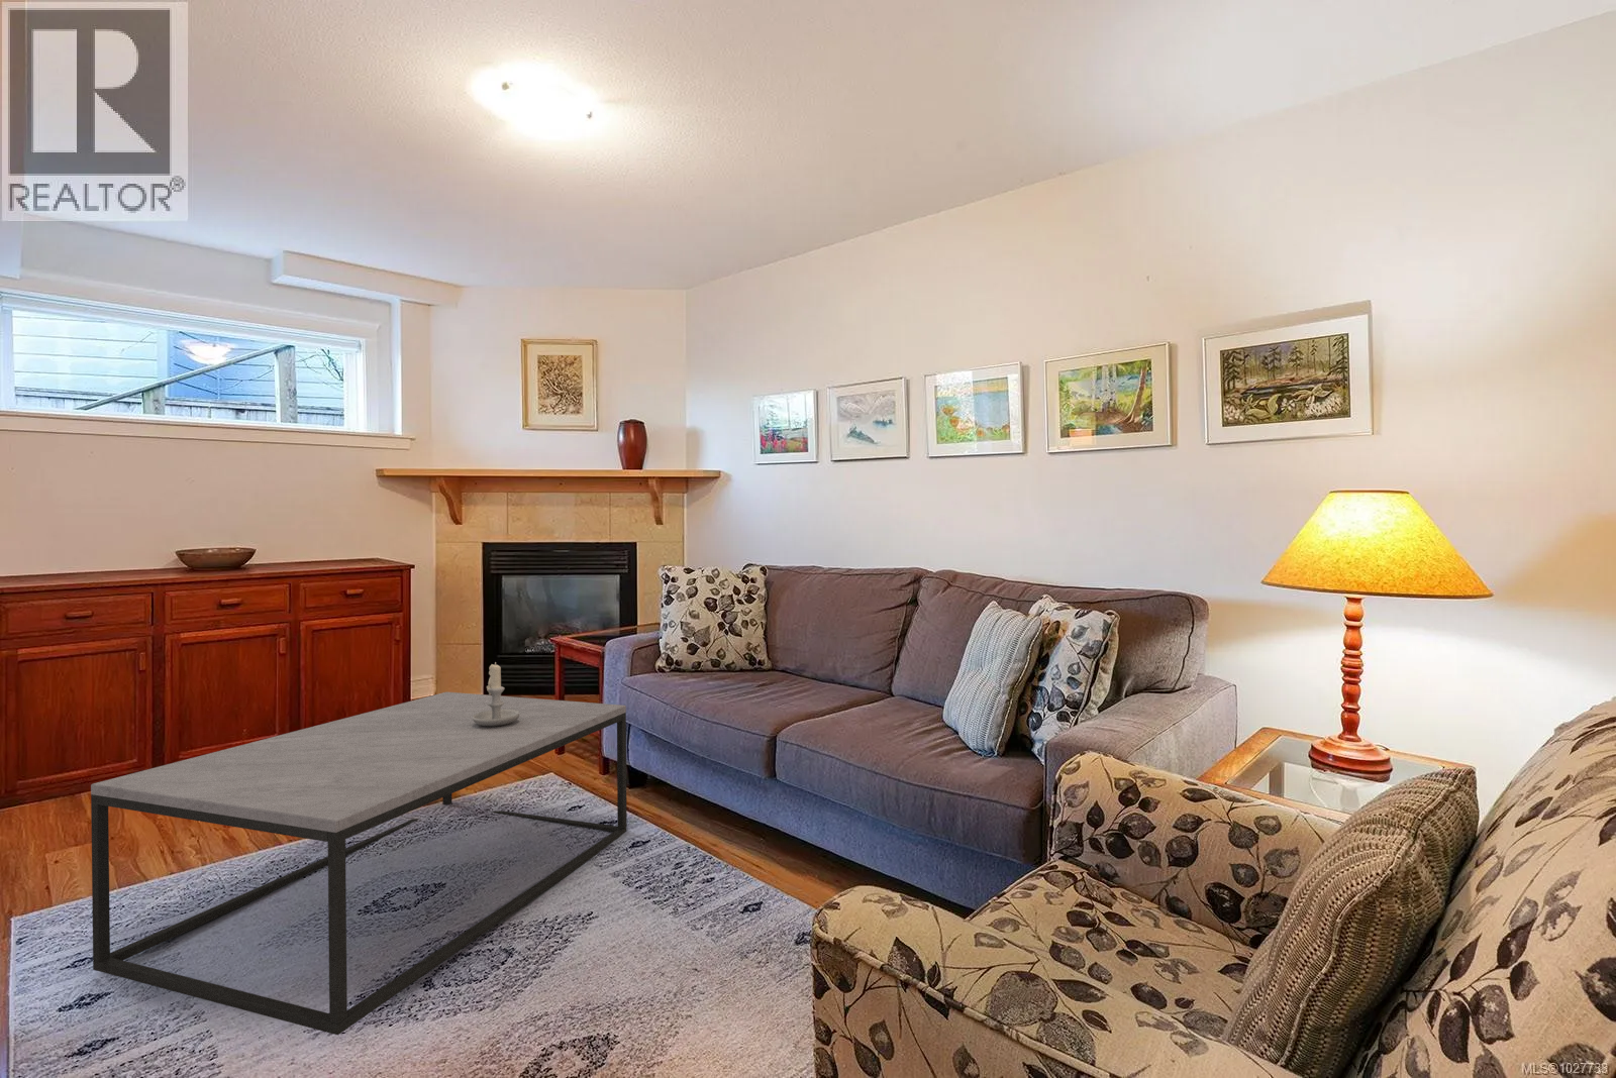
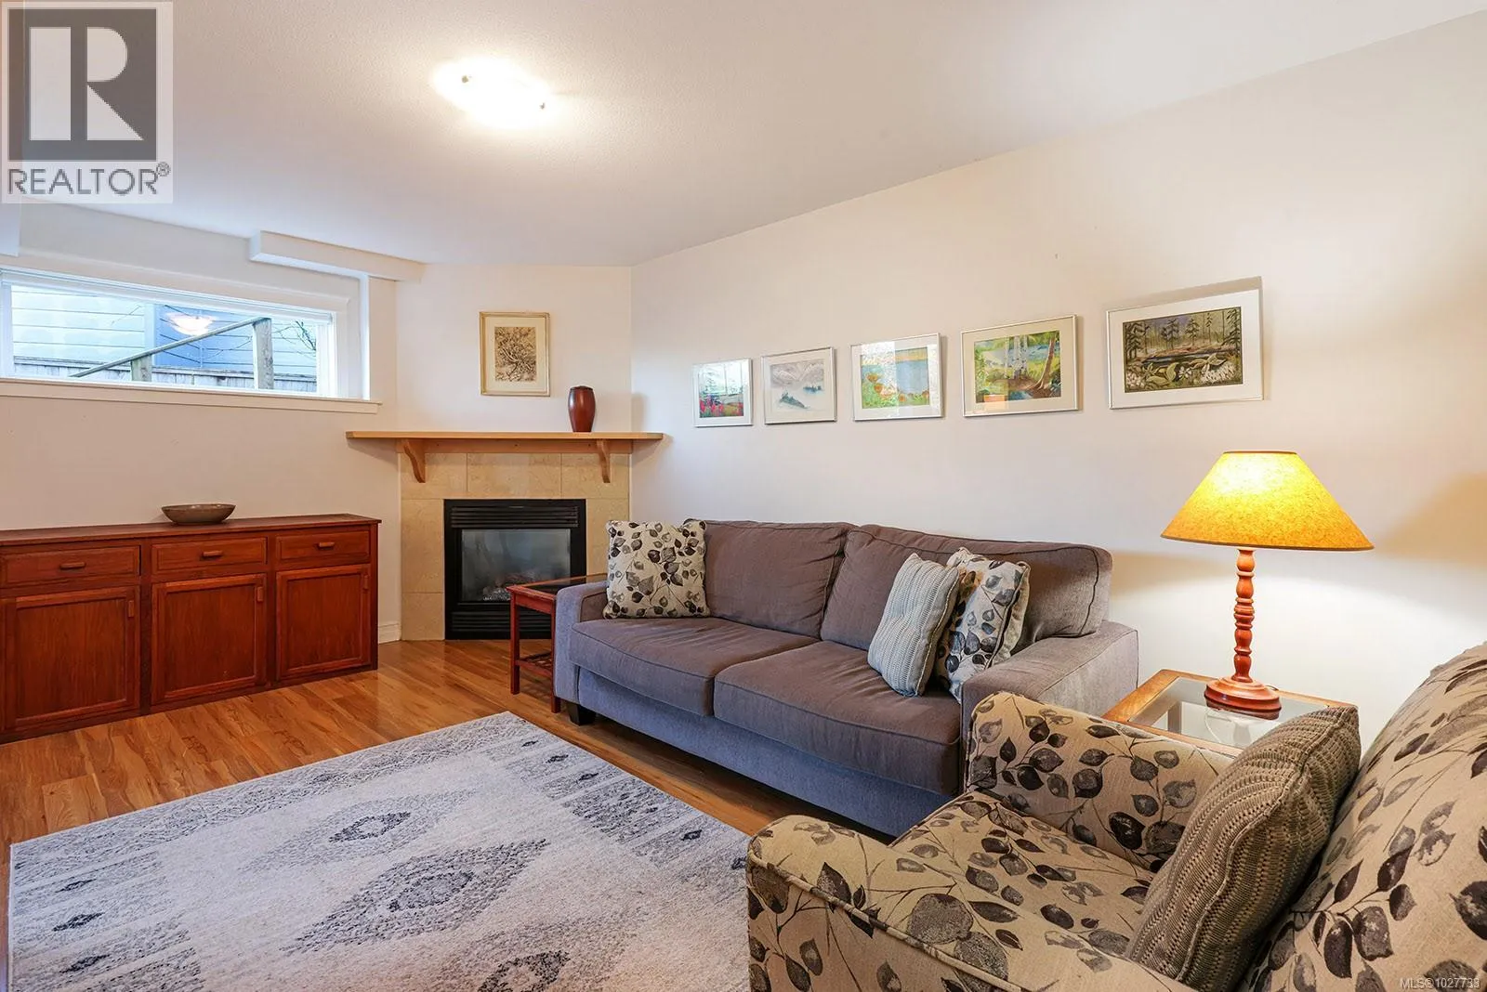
- candle (496, 692)
- coffee table (407, 812)
